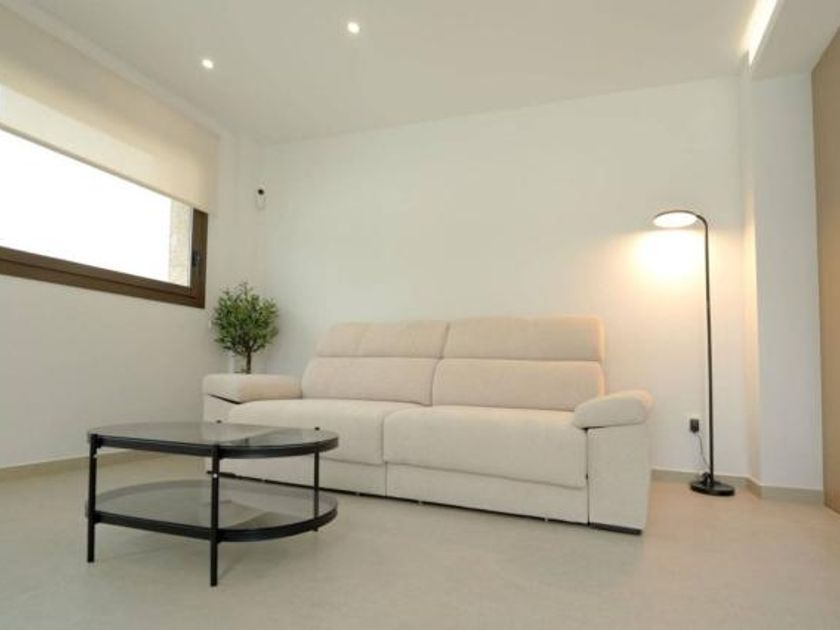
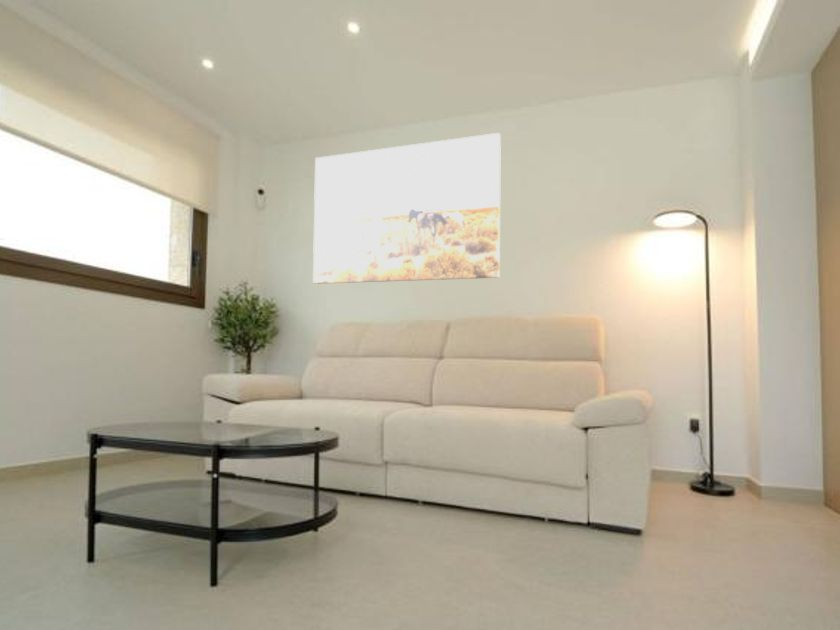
+ wall art (401, 213)
